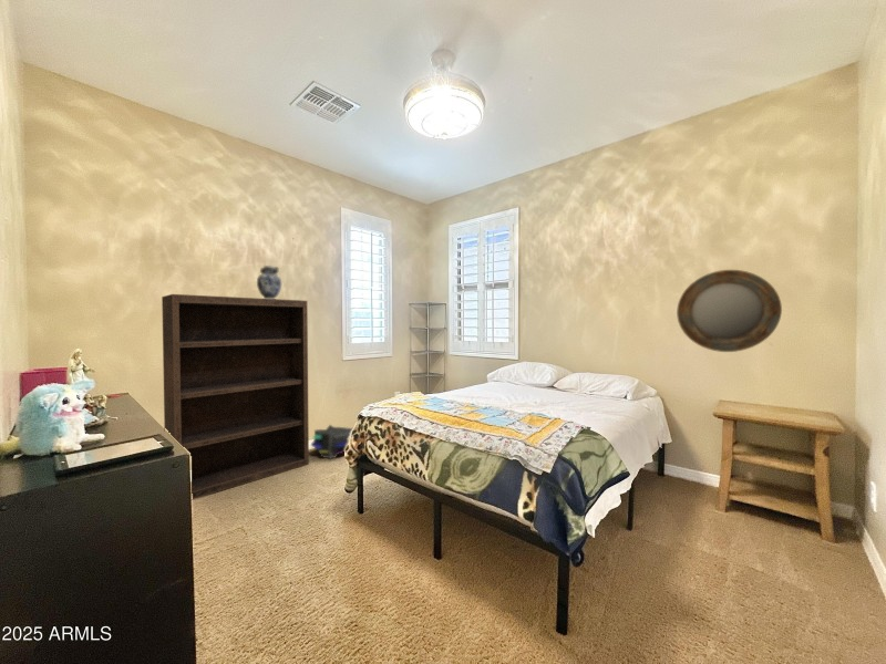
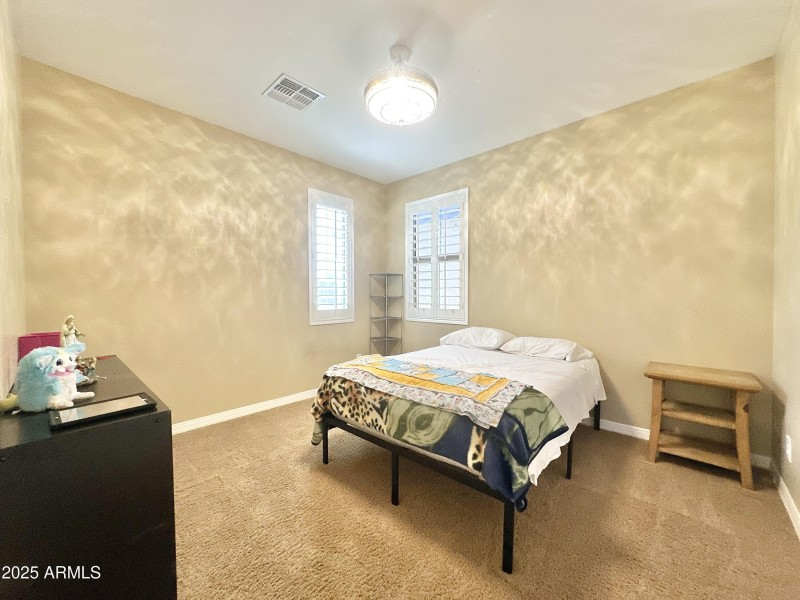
- decorative vase (269, 282)
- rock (336, 438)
- home mirror (725, 311)
- bookshelf (241, 387)
